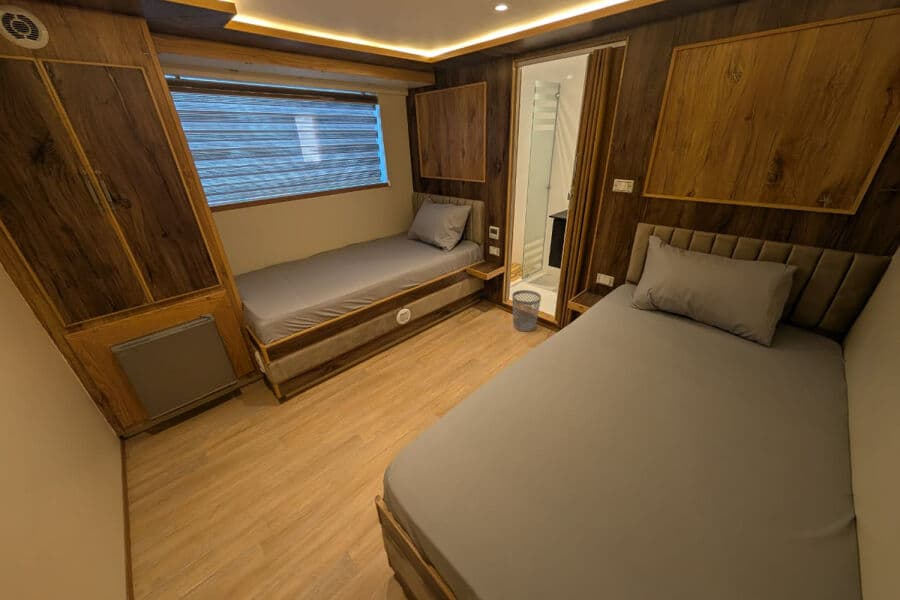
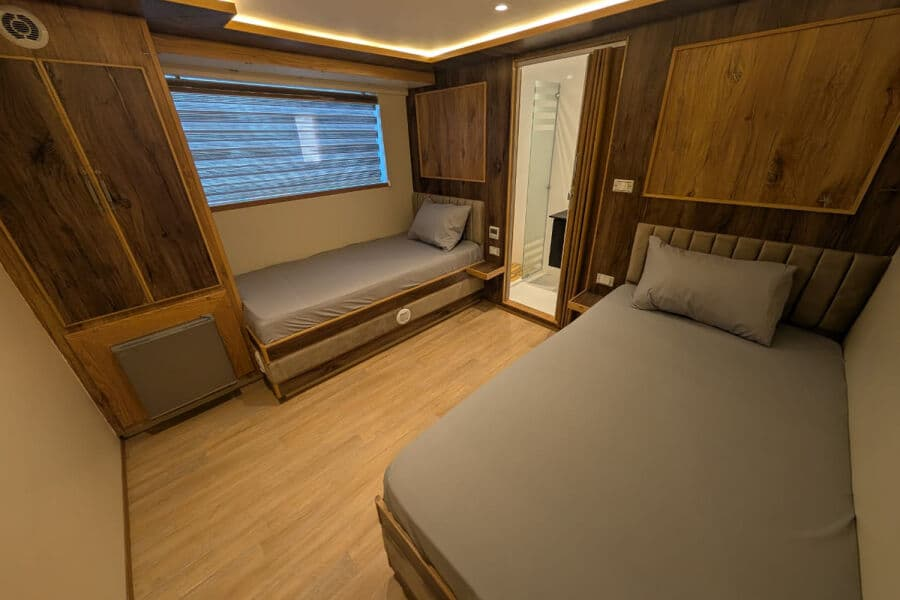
- wastebasket (525, 311)
